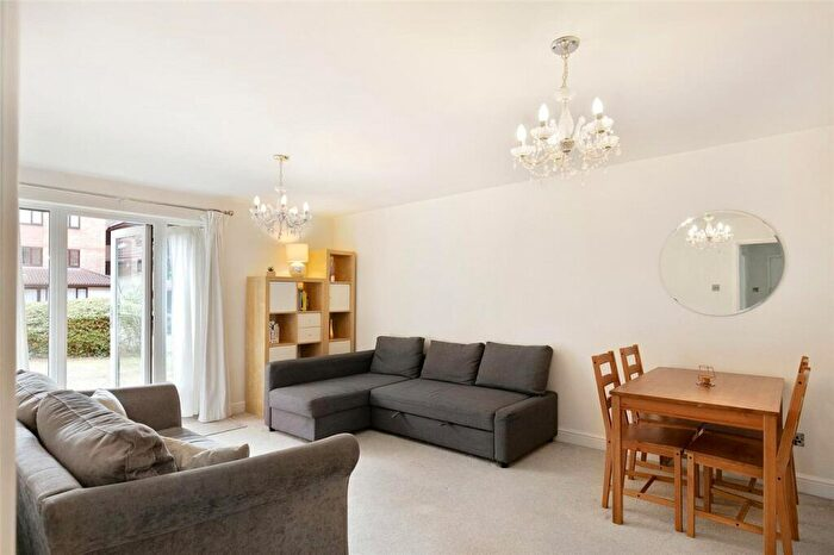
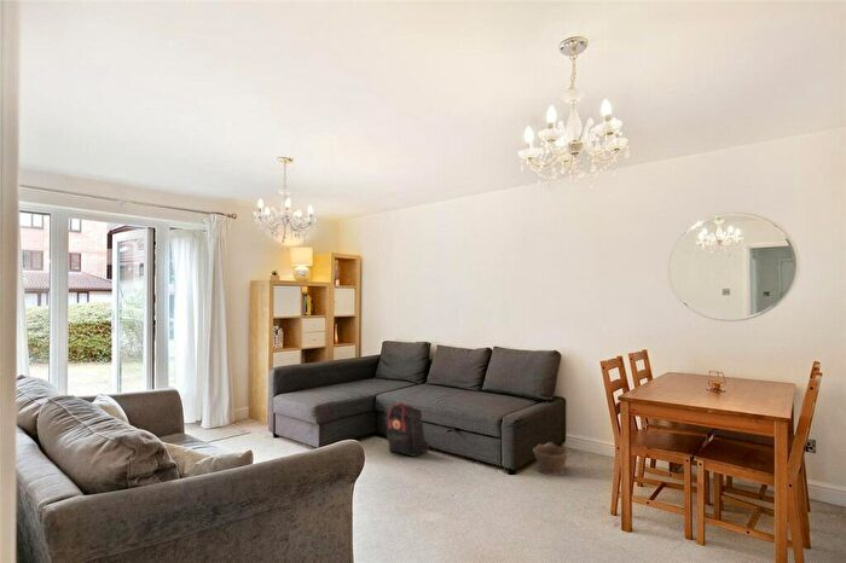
+ backpack (404, 426)
+ clay pot (550, 454)
